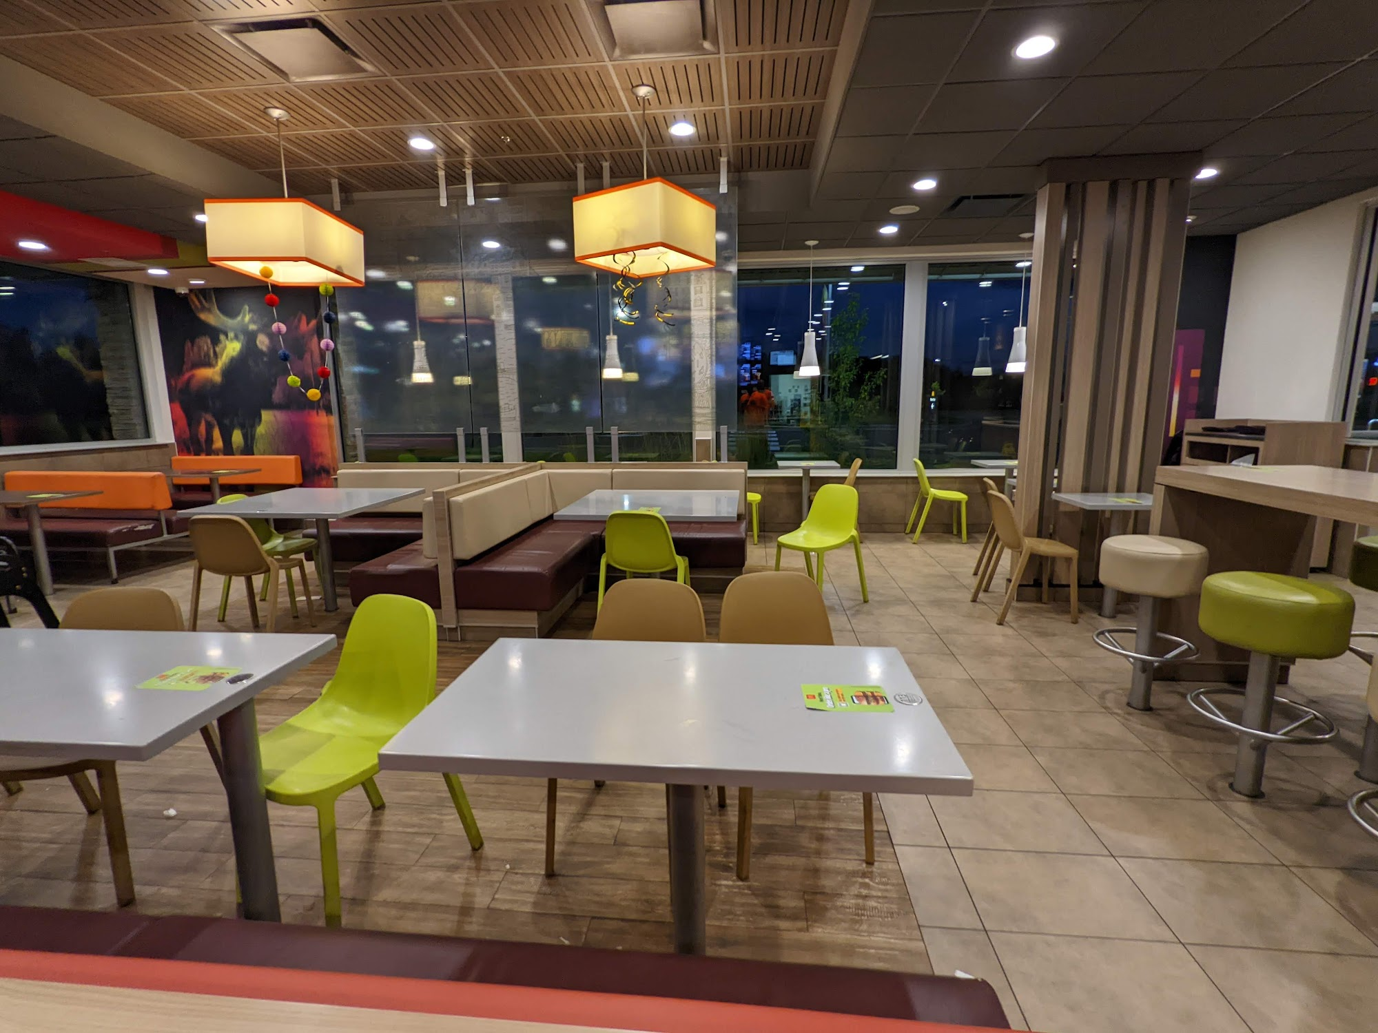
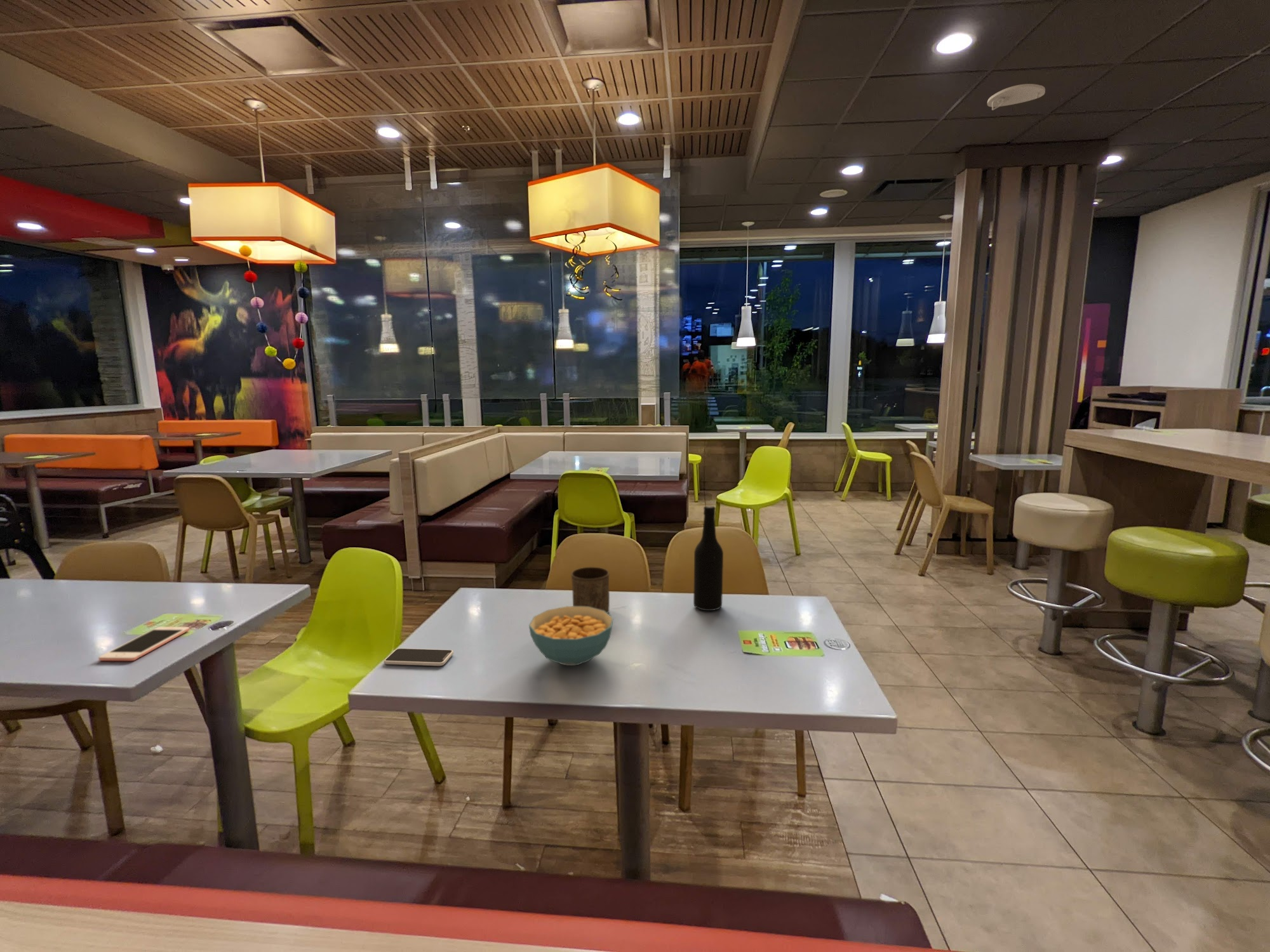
+ cup (591, 593)
+ cell phone (147, 643)
+ bottle (708, 557)
+ smoke detector (1015, 98)
+ smartphone (419, 657)
+ cereal bowl (572, 640)
